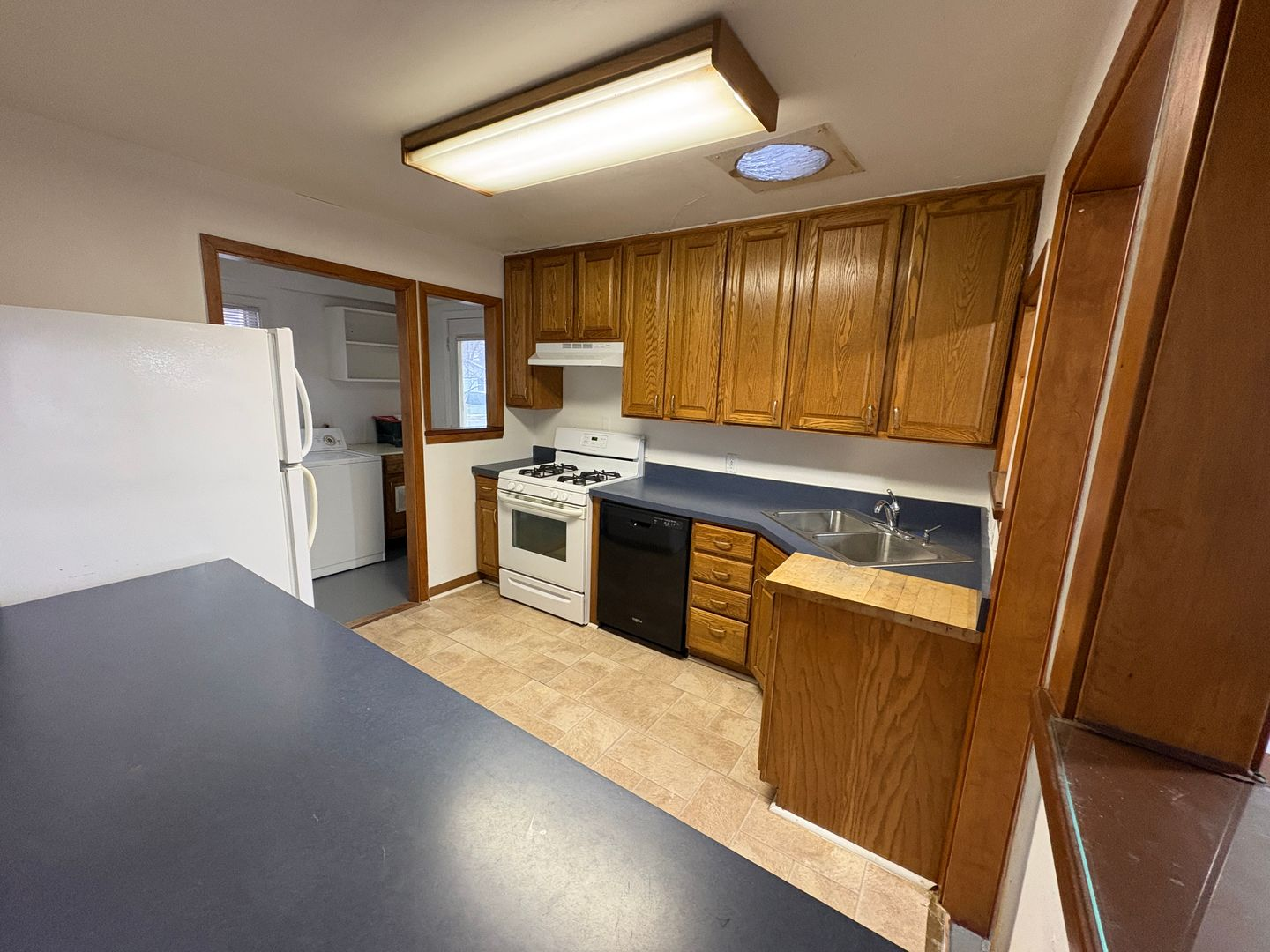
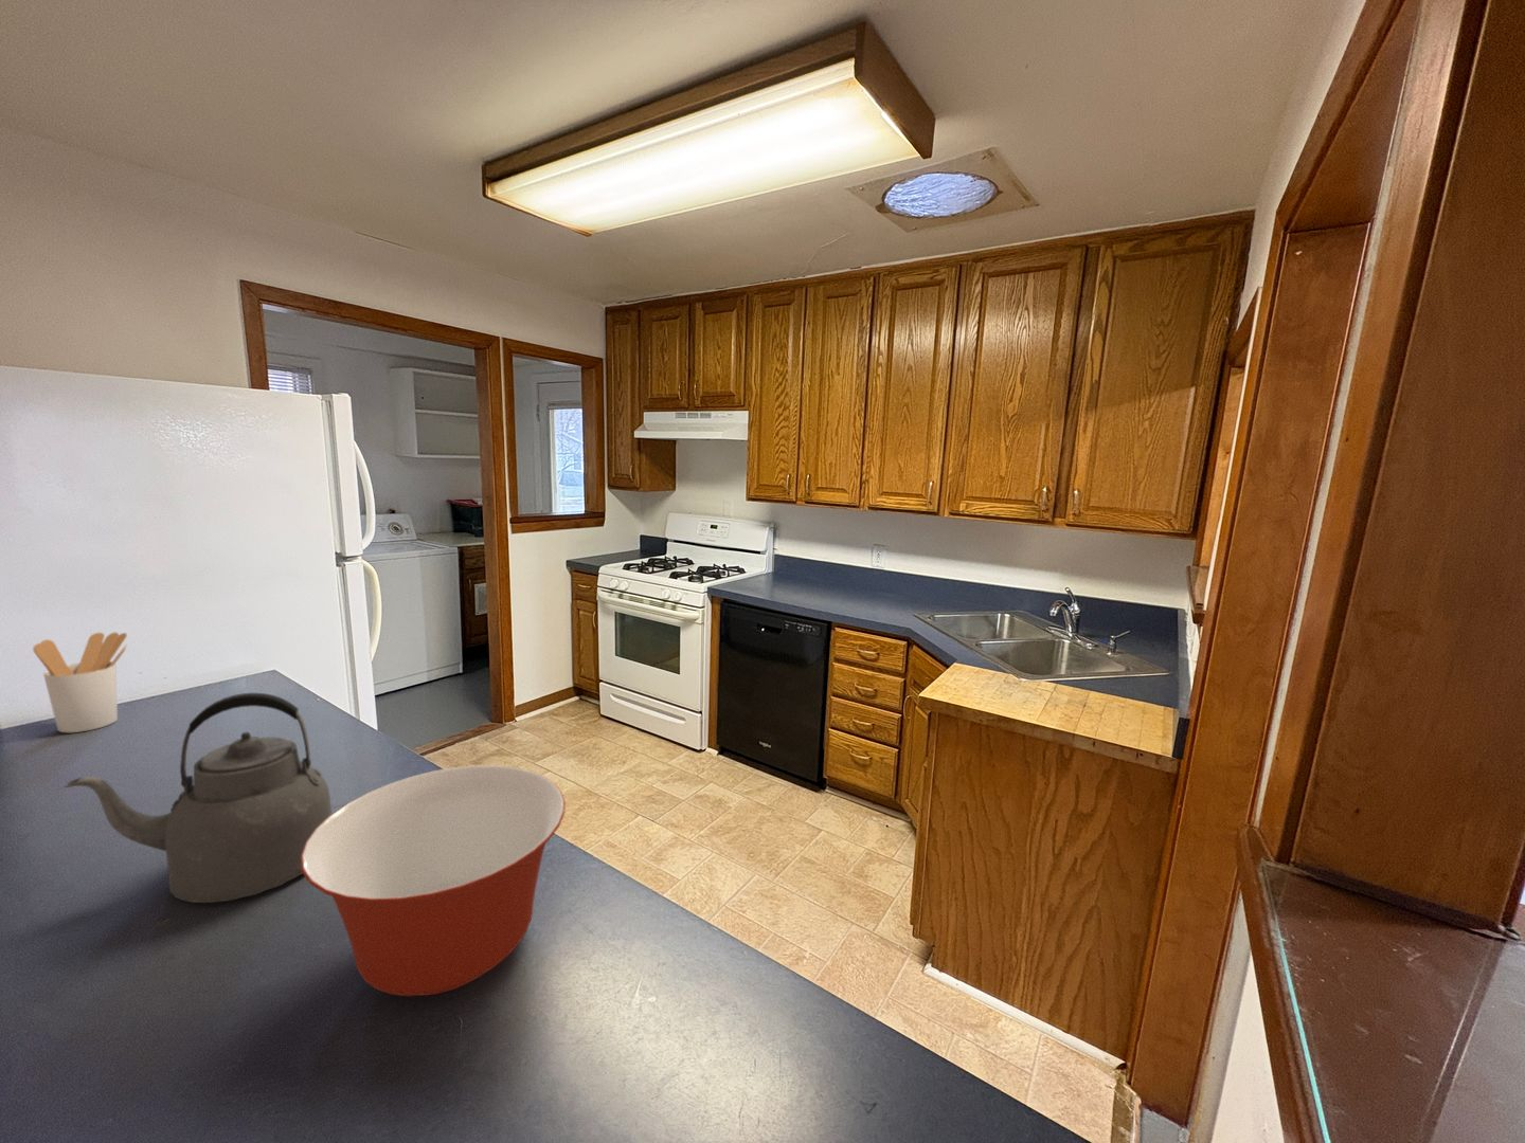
+ utensil holder (92, 678)
+ kettle (209, 788)
+ mixing bowl (447, 885)
